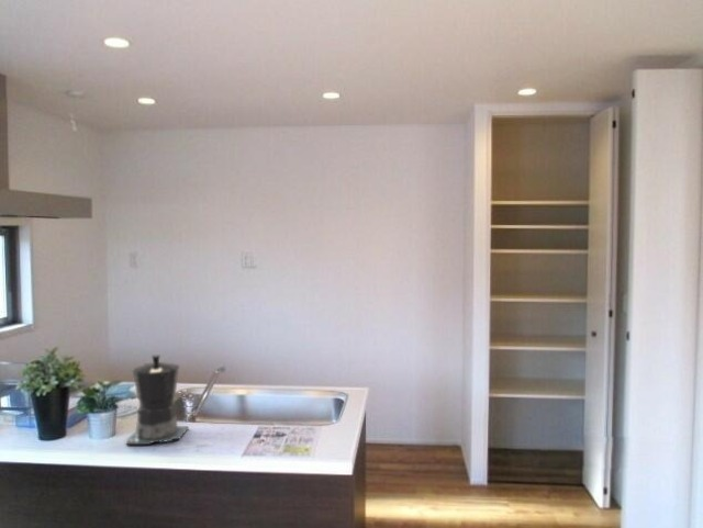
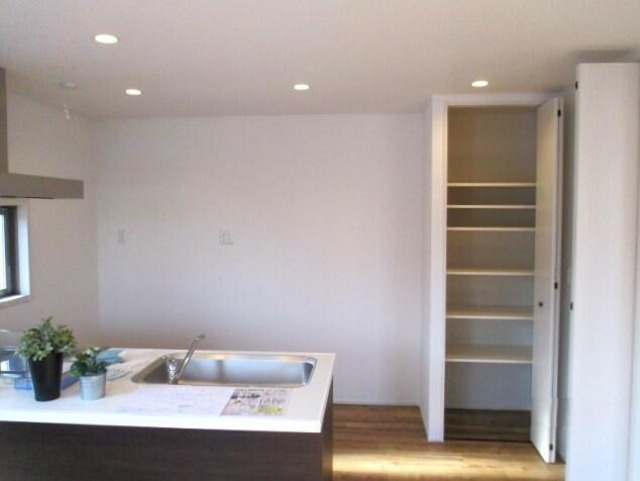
- coffee maker (157, 395)
